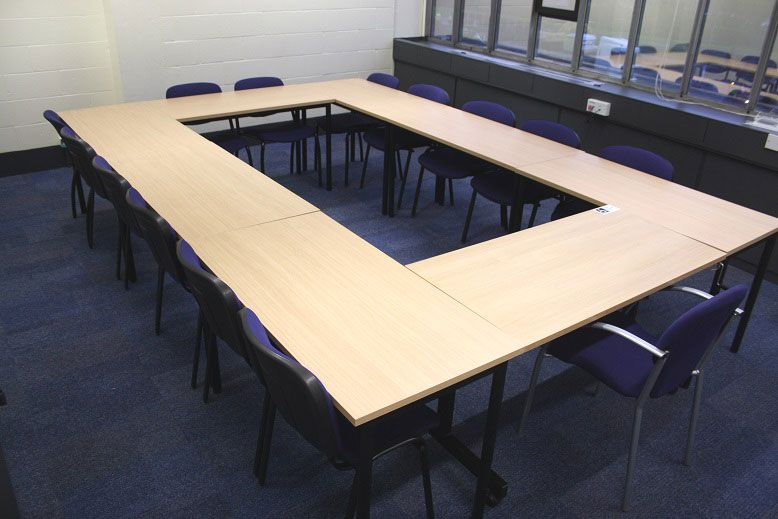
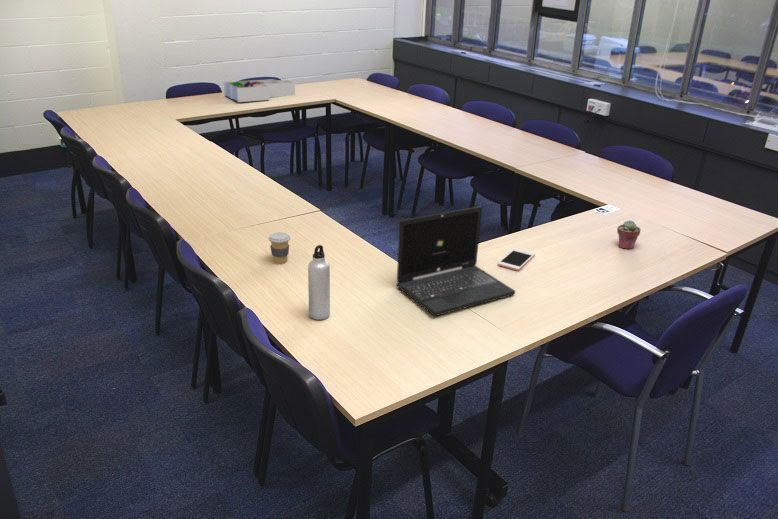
+ potted succulent (628, 233)
+ coffee cup (279, 248)
+ water bottle (319, 281)
+ laptop (458, 258)
+ desk organizer (262, 89)
+ cell phone (516, 259)
